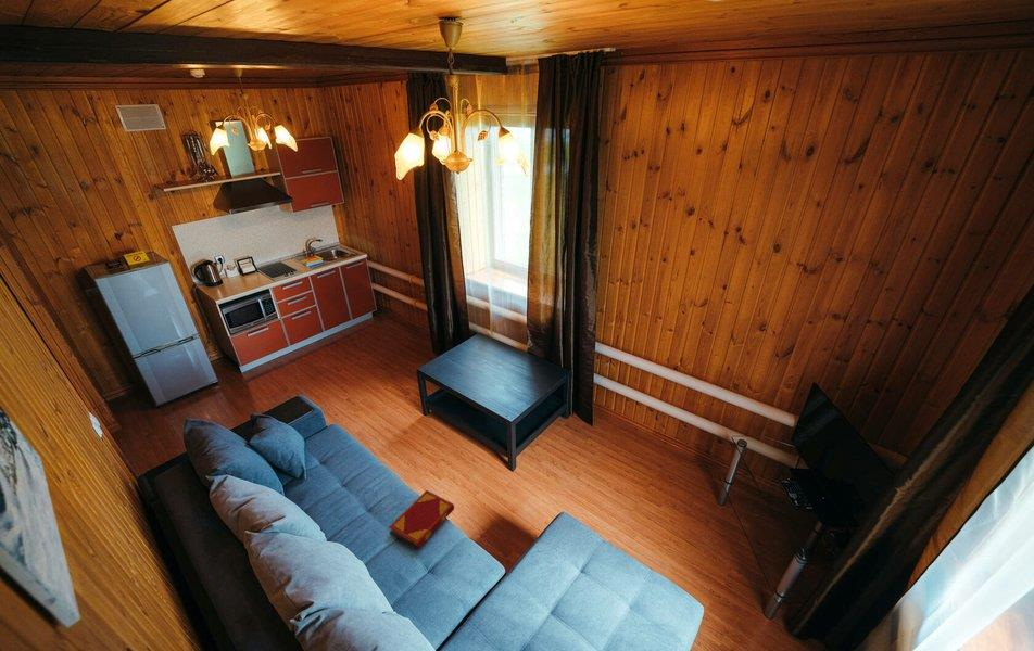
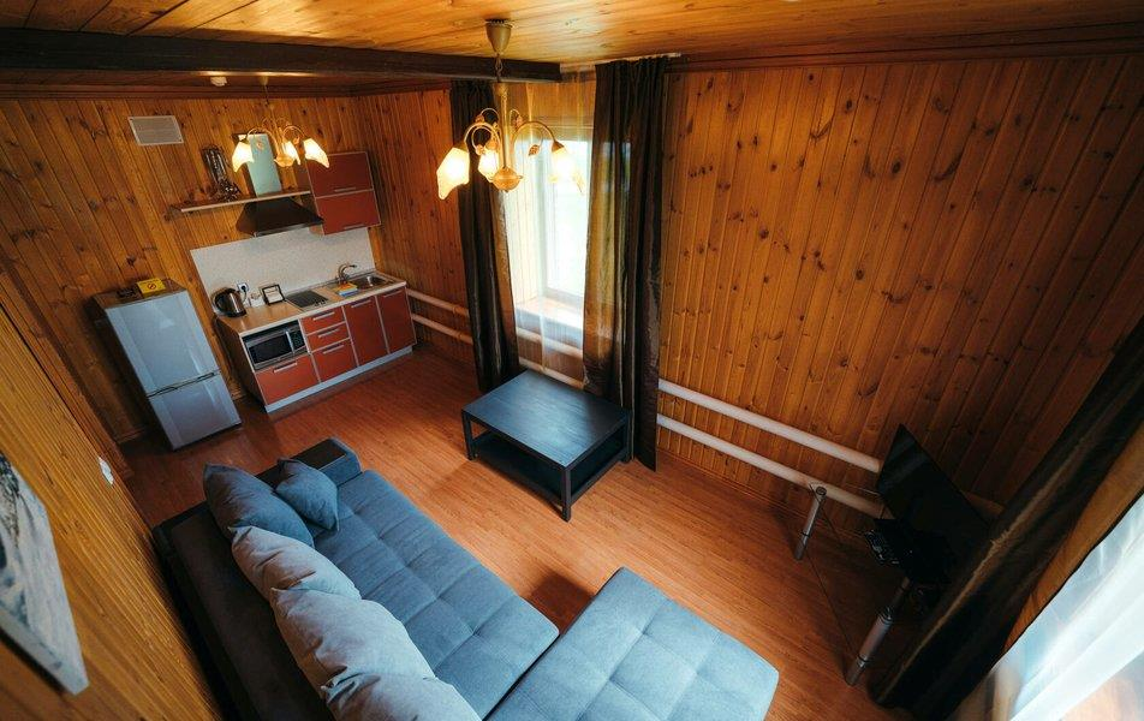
- hardback book (423, 518)
